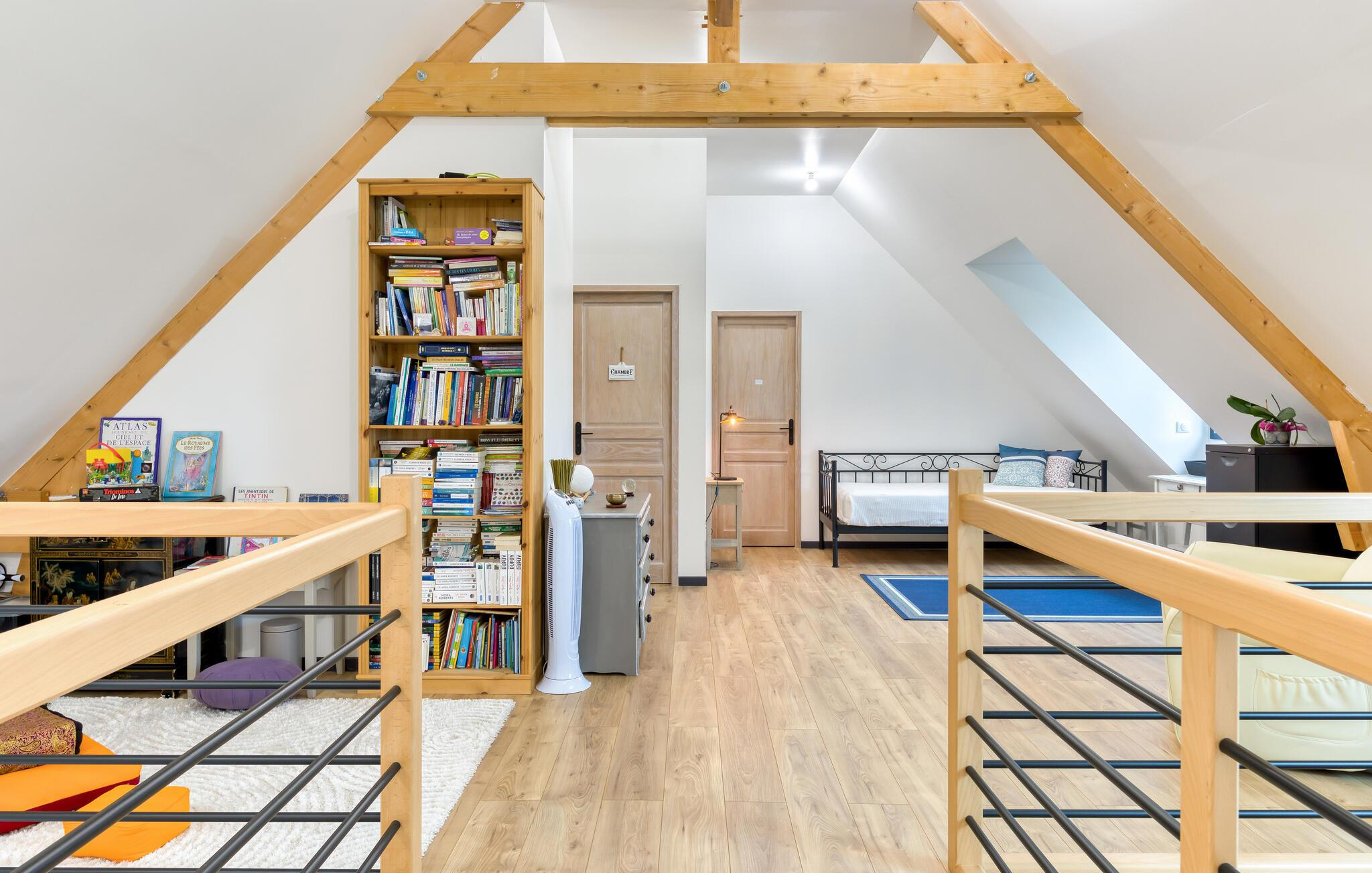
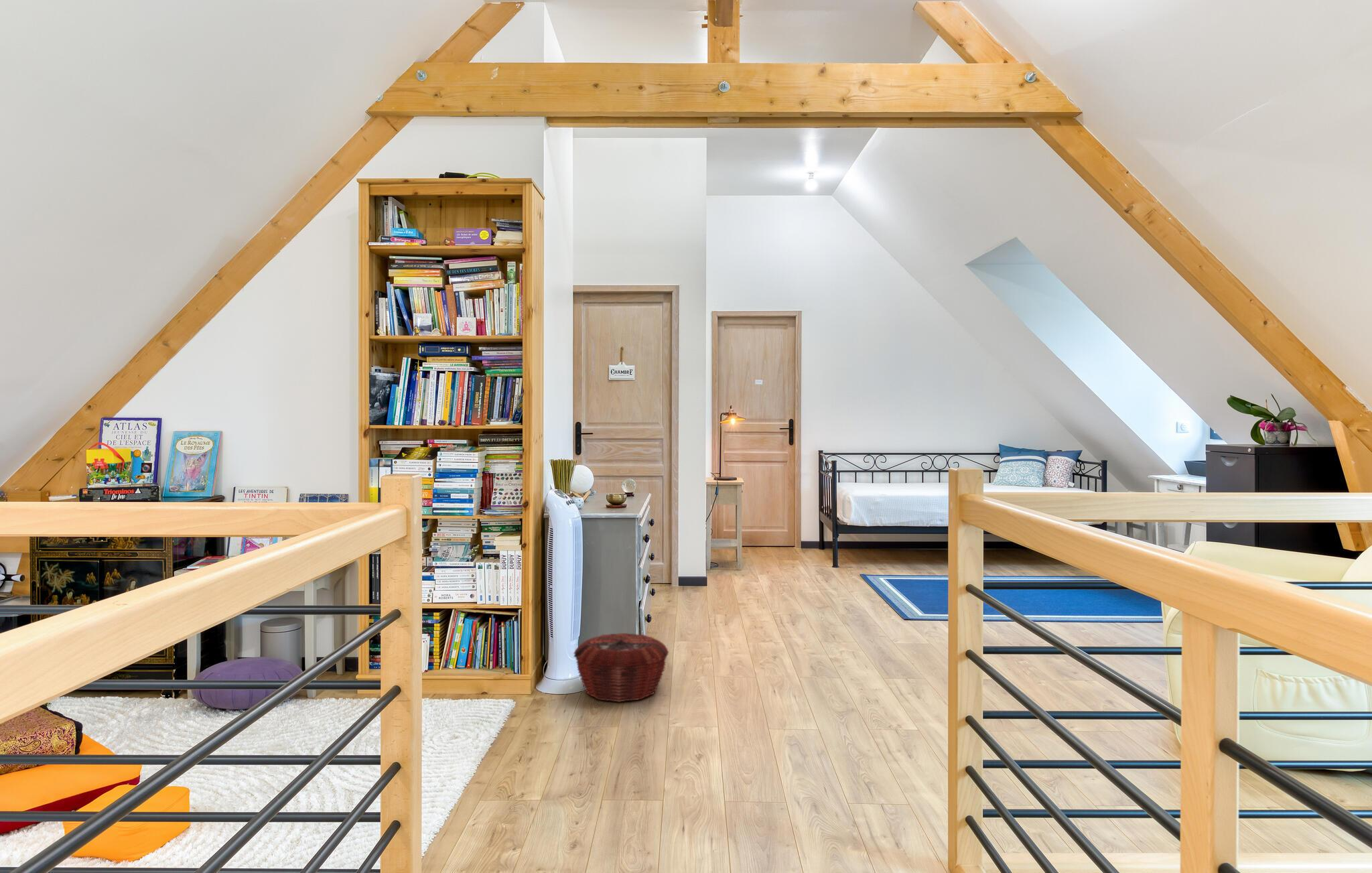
+ woven basket (621, 663)
